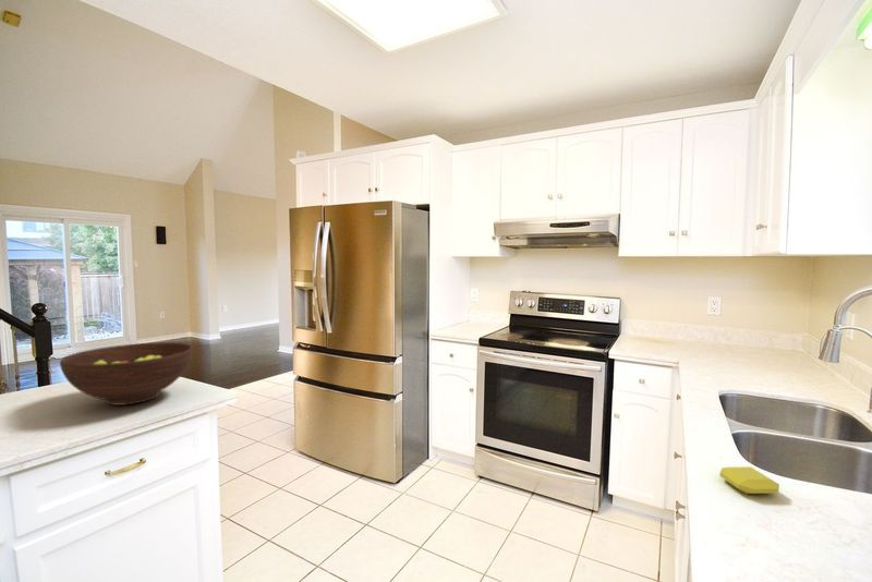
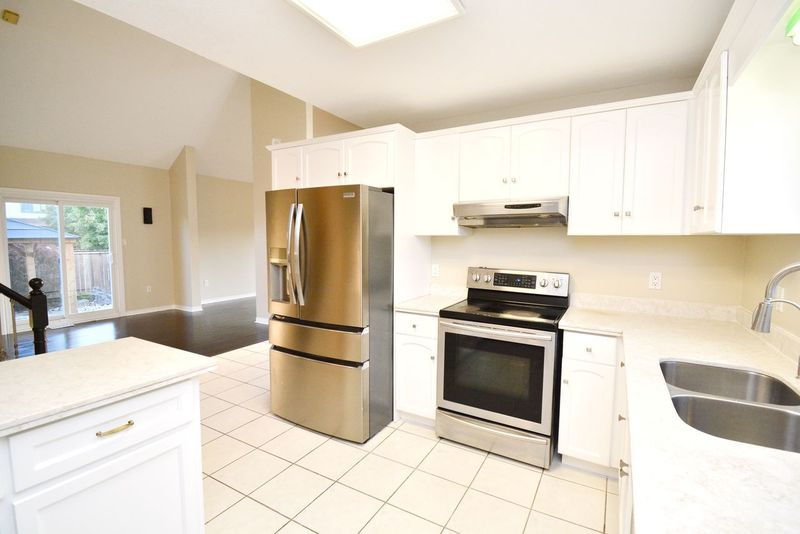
- fruit bowl (132, 376)
- soap bar (748, 480)
